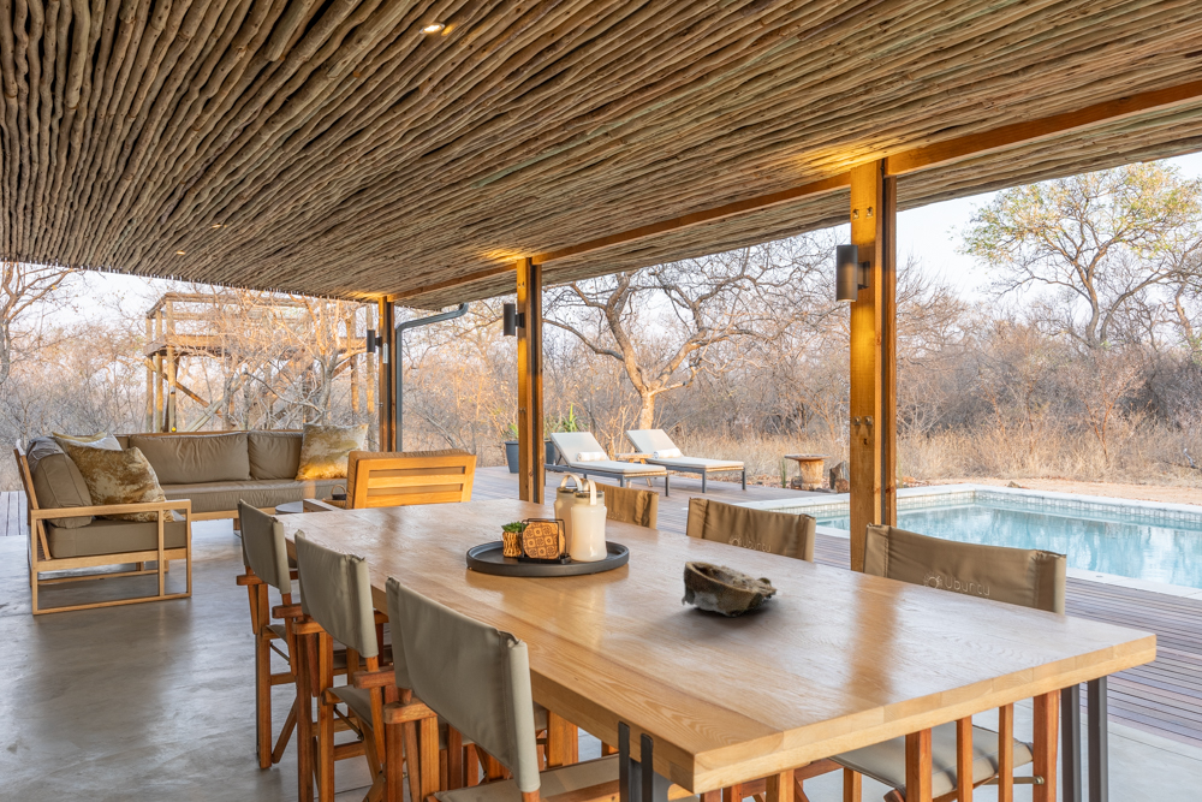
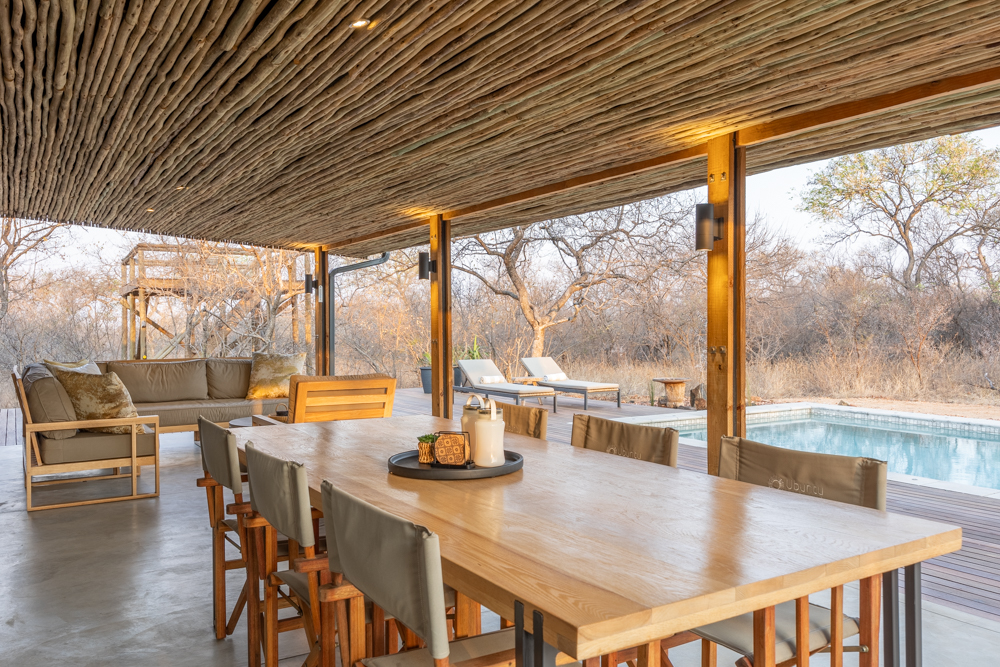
- wooden bowl (739, 582)
